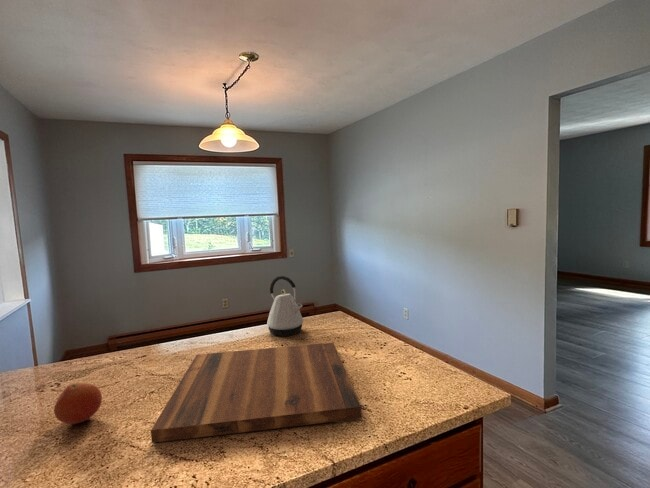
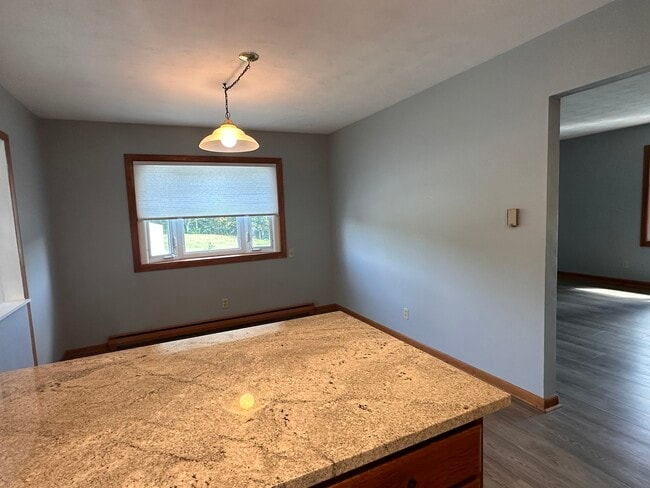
- kettle (284, 304)
- cutting board (264, 380)
- fruit (78, 402)
